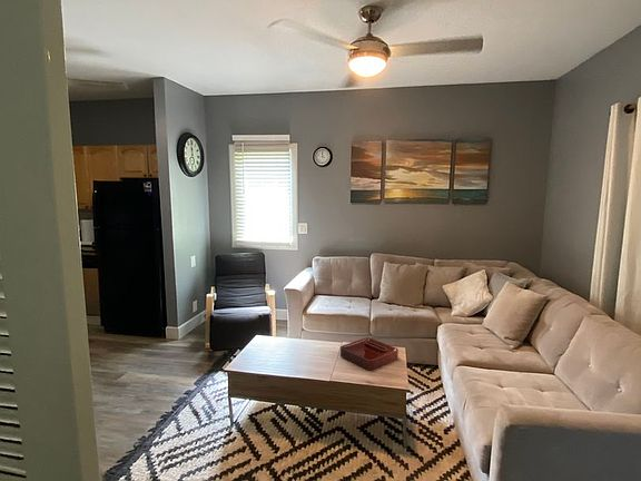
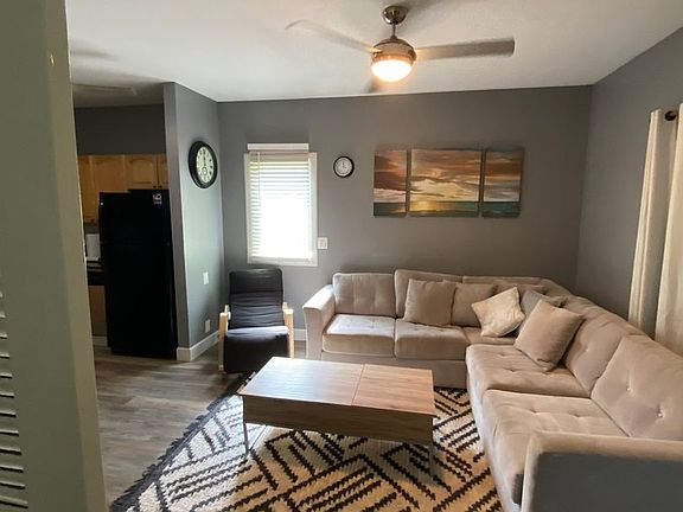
- decorative tray (368, 352)
